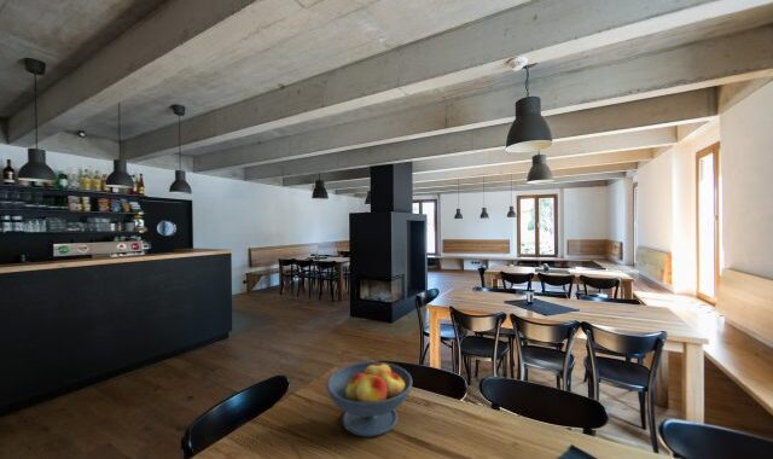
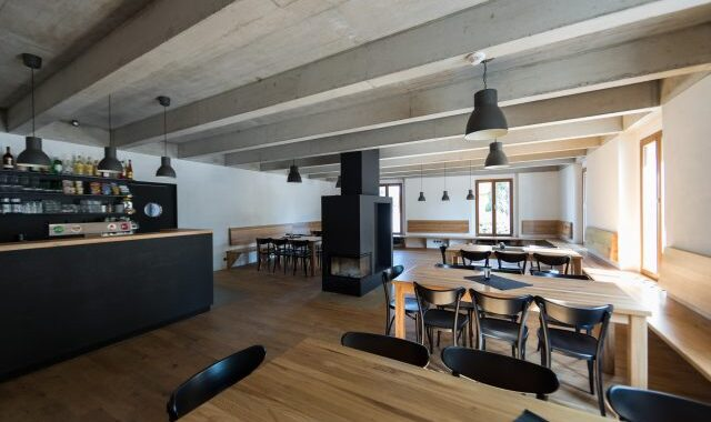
- fruit bowl (370, 391)
